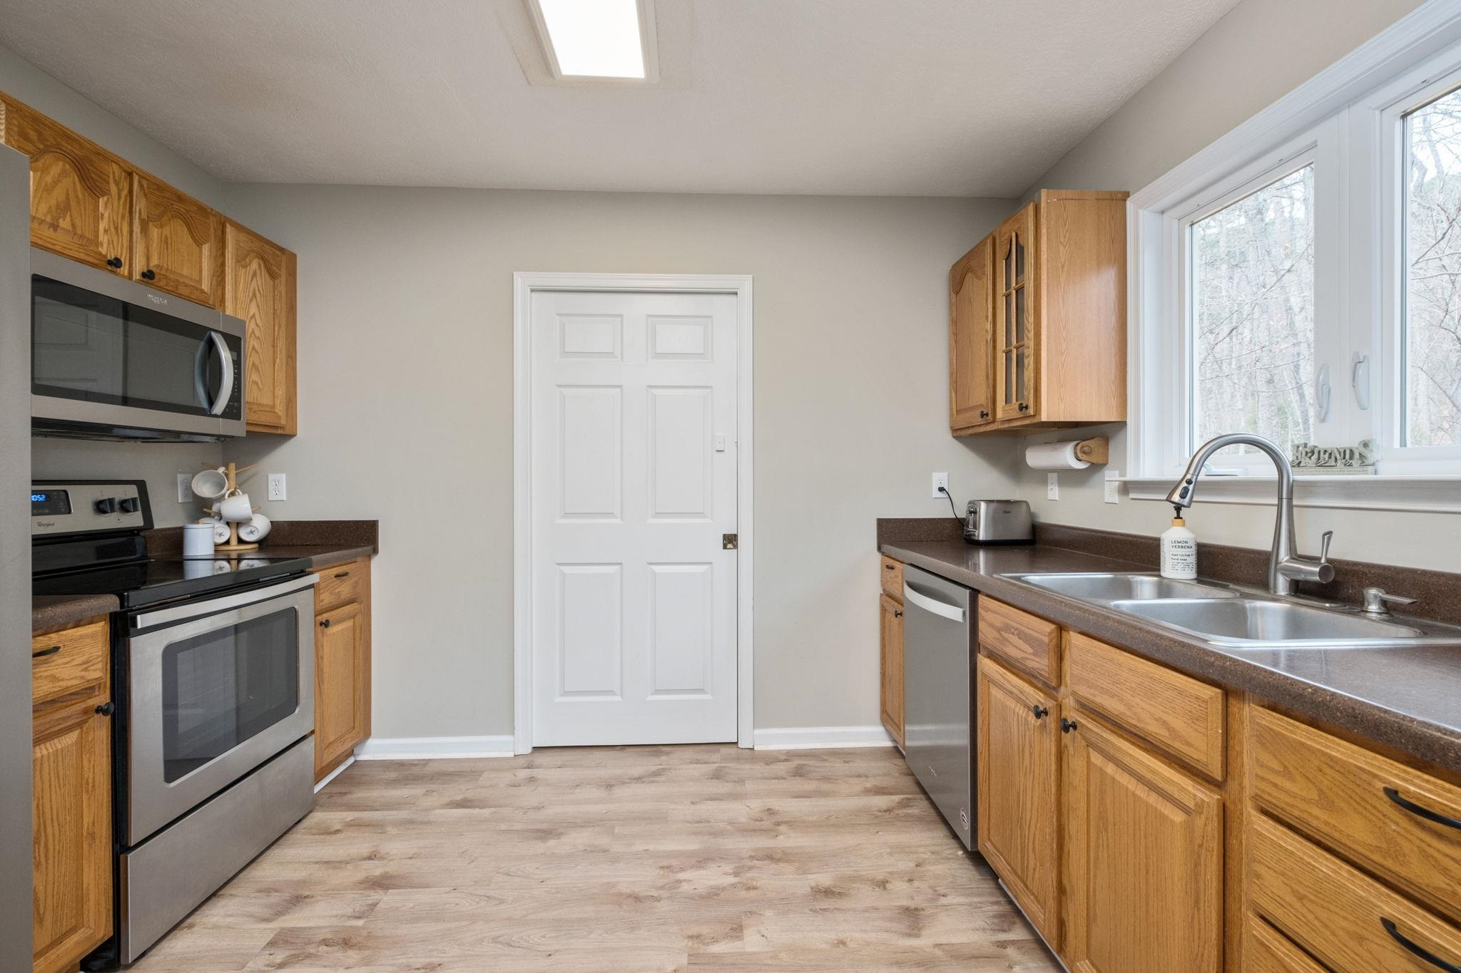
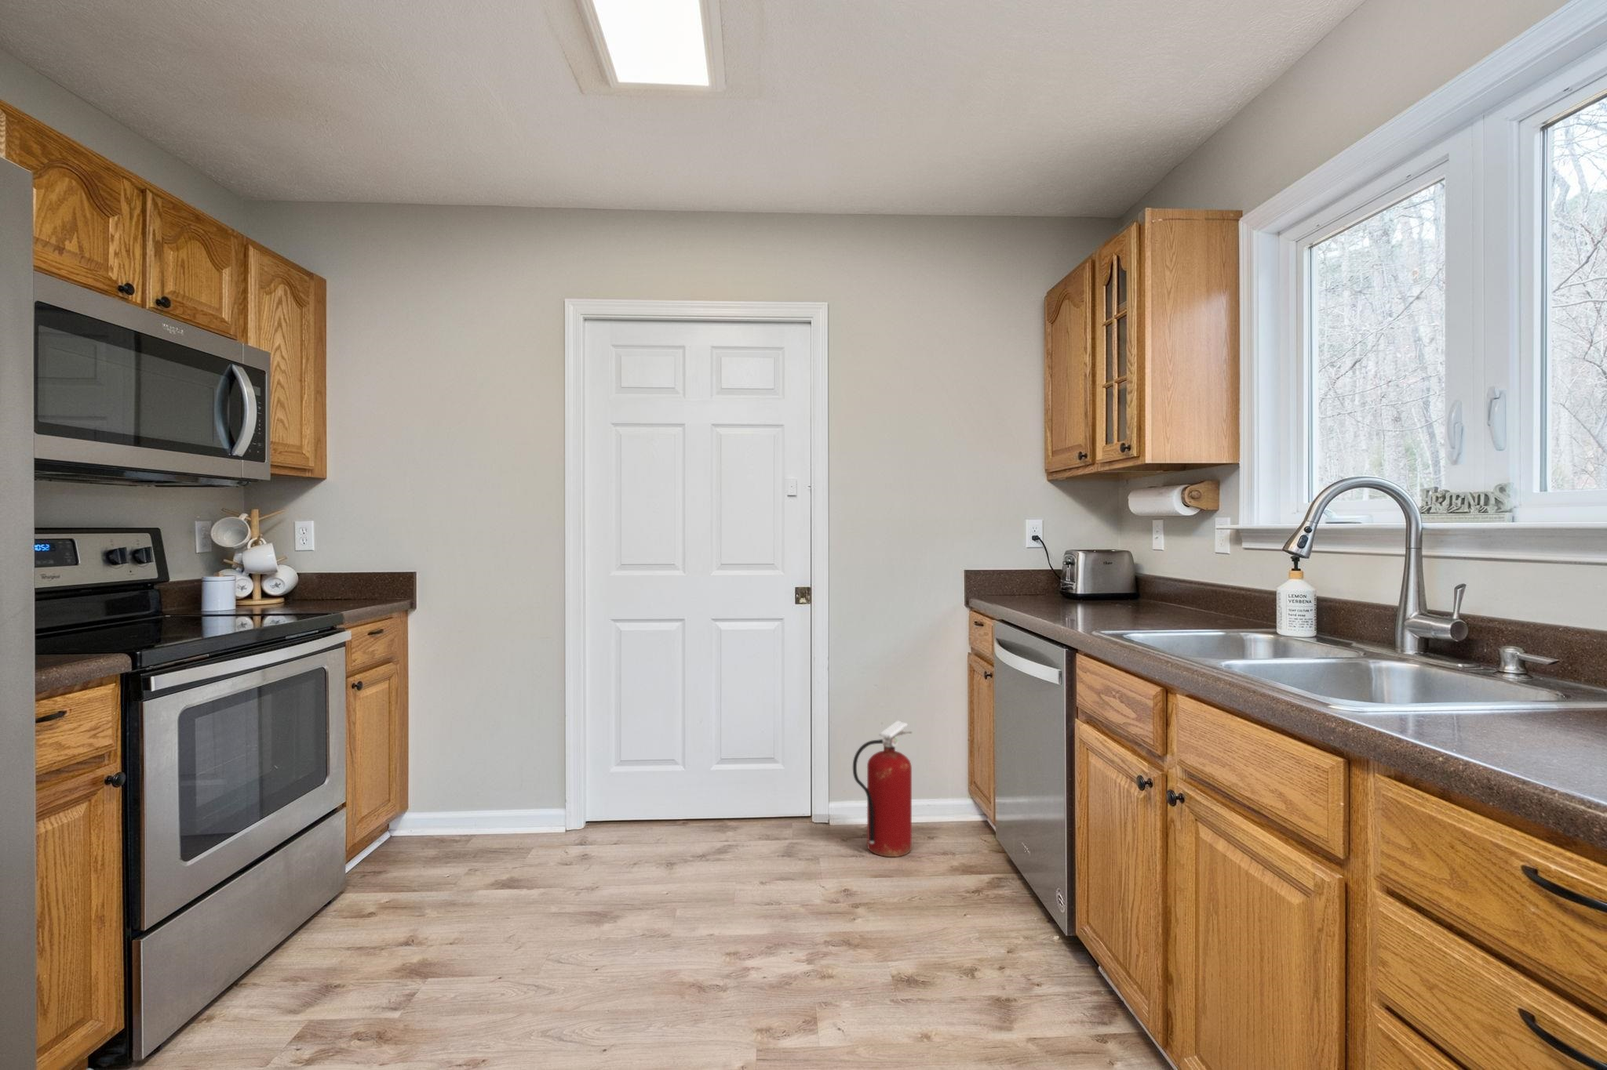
+ fire extinguisher (882, 788)
